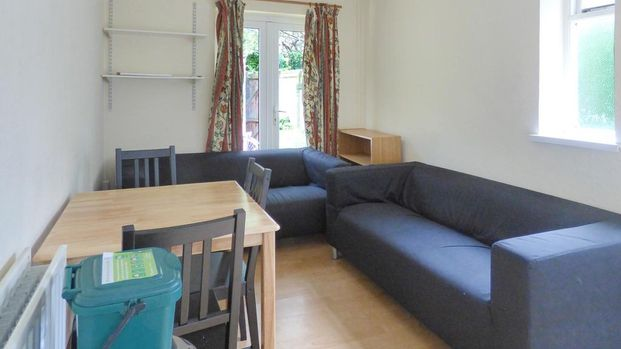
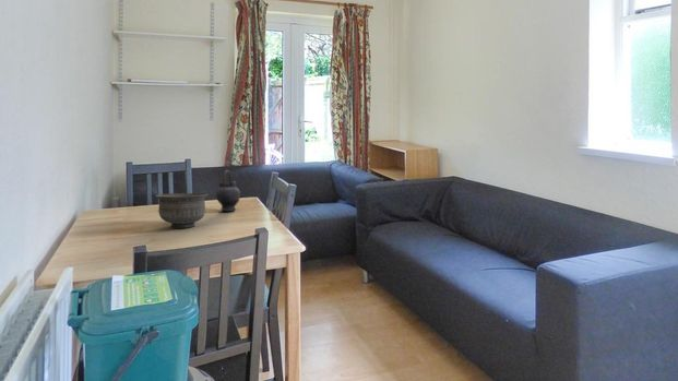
+ bowl (182, 210)
+ teapot (229, 190)
